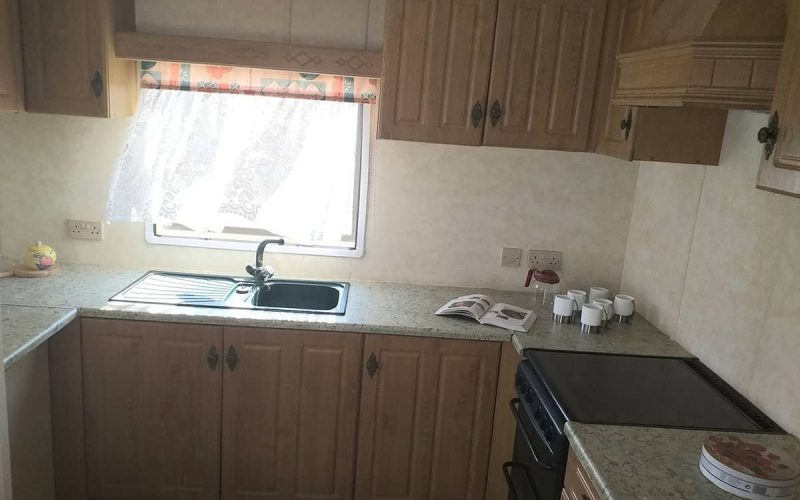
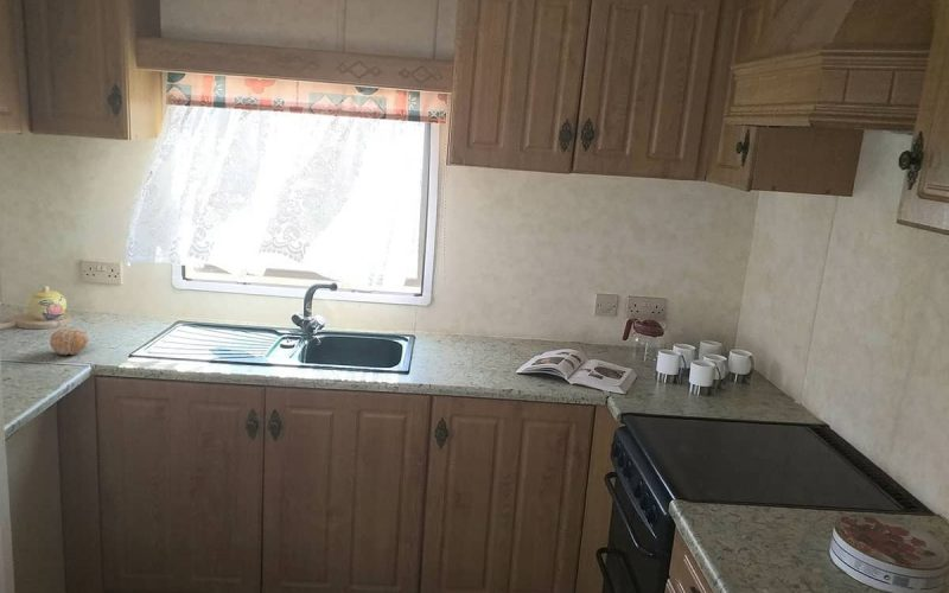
+ fruit (69, 342)
